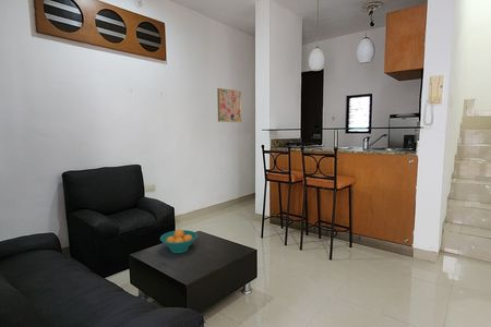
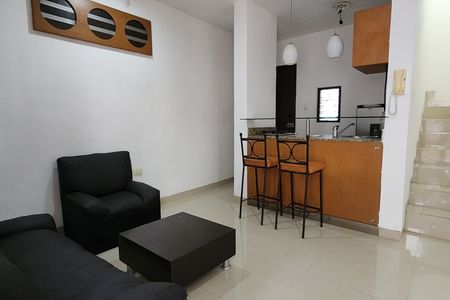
- fruit bowl (179, 240)
- wall art (229, 106)
